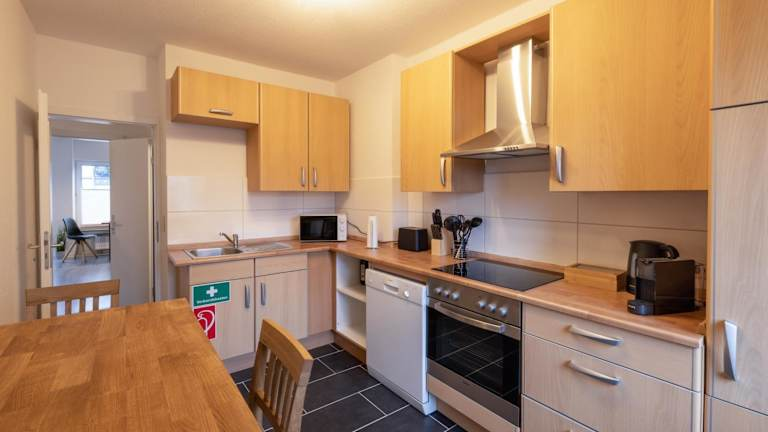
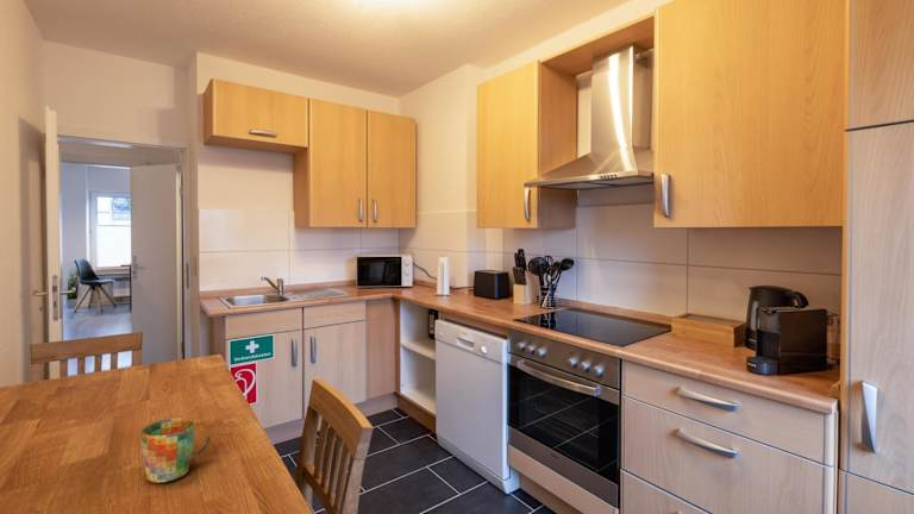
+ mug (177, 446)
